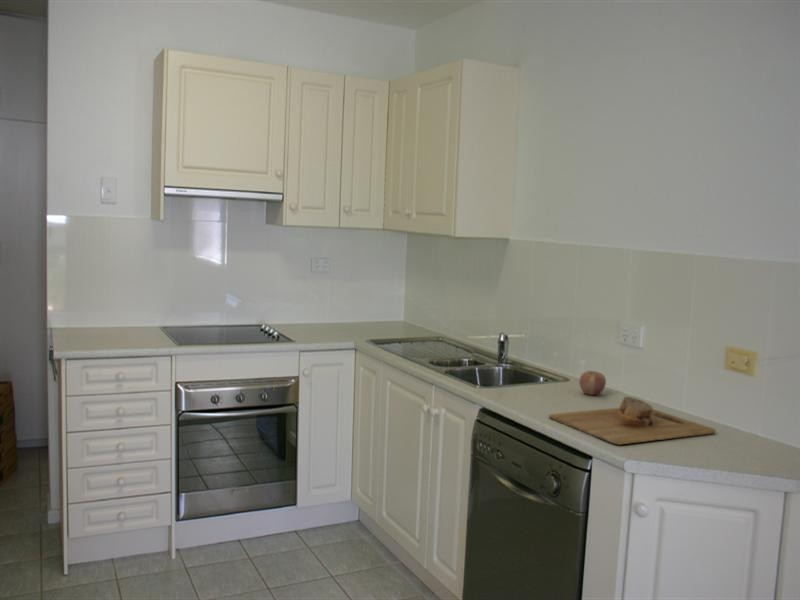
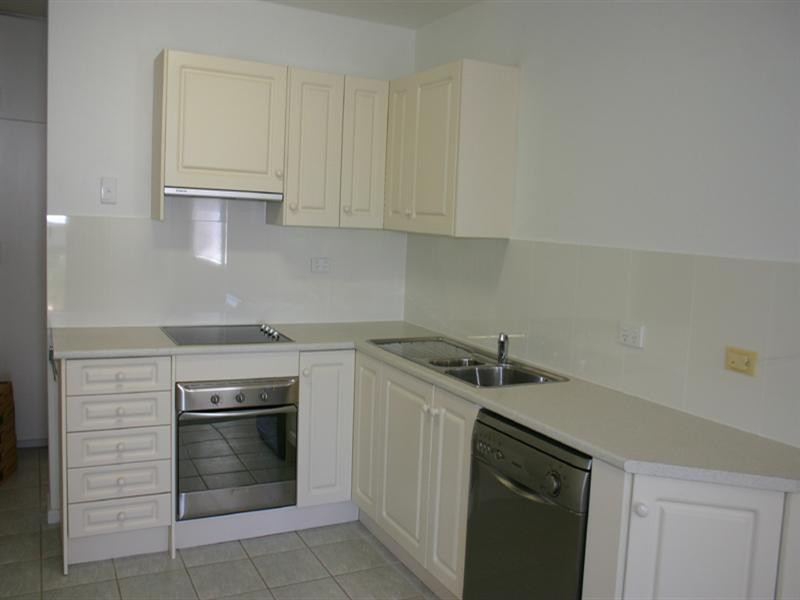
- apple (592, 383)
- cutting board (631, 412)
